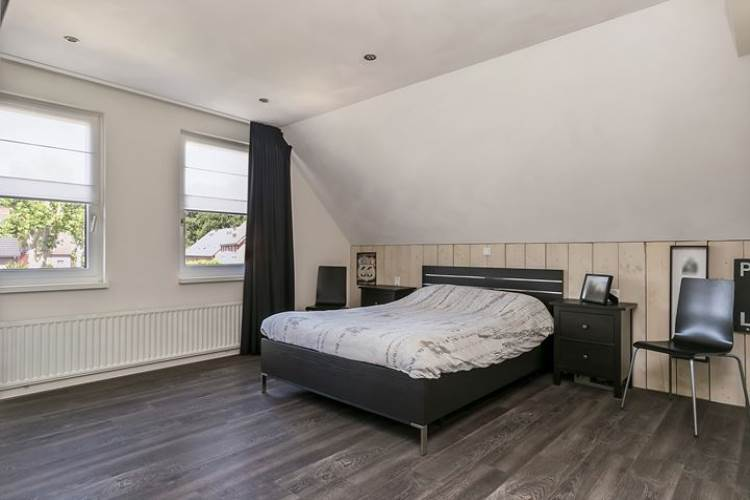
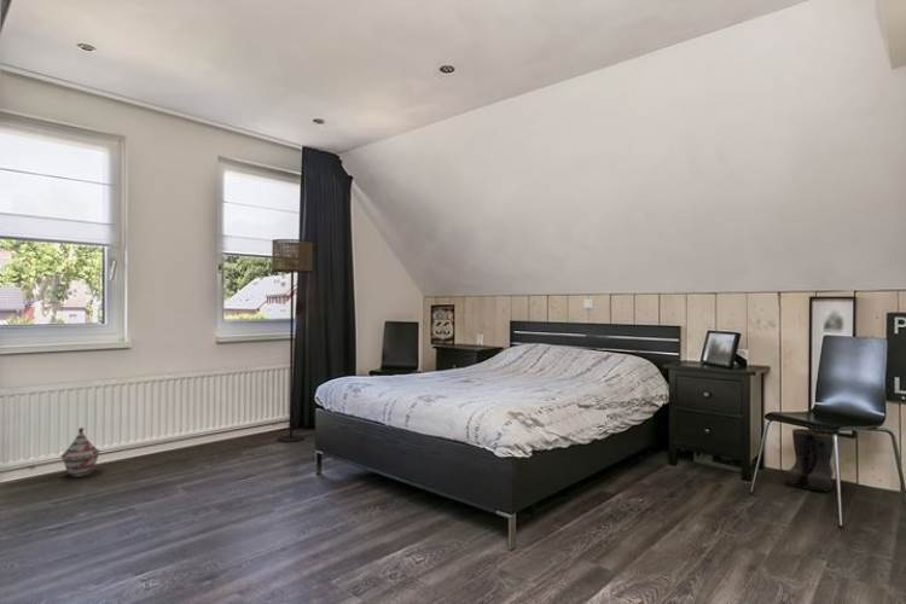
+ floor lamp (291, 339)
+ boots (809, 458)
+ woven basket (80, 451)
